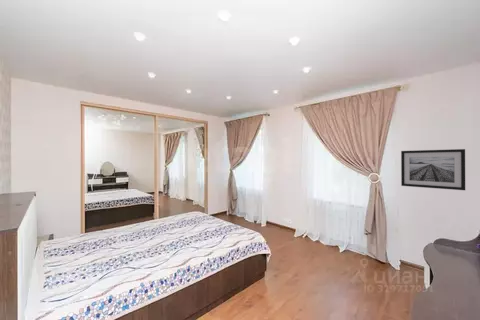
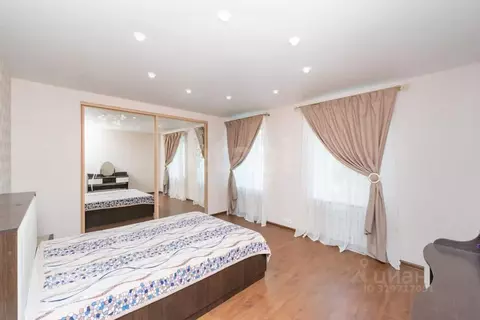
- wall art (430, 168)
